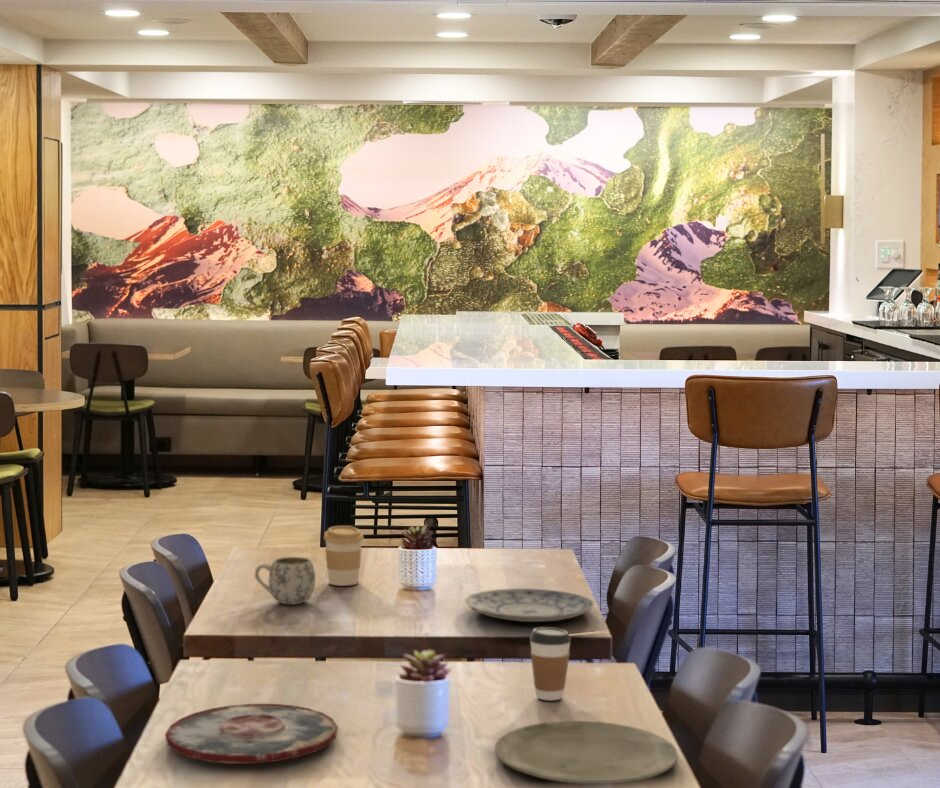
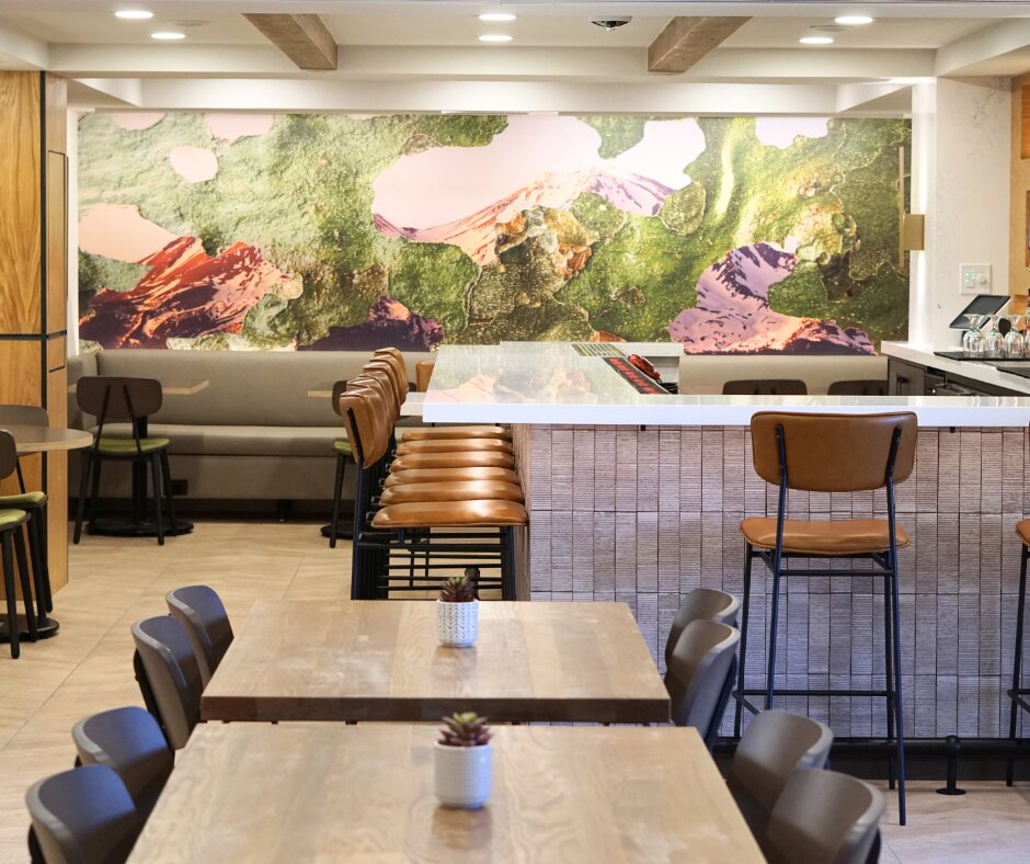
- plate (529, 608)
- coffee cup (343, 555)
- coffee cup (549, 663)
- plate (252, 732)
- mug (284, 581)
- plate (585, 753)
